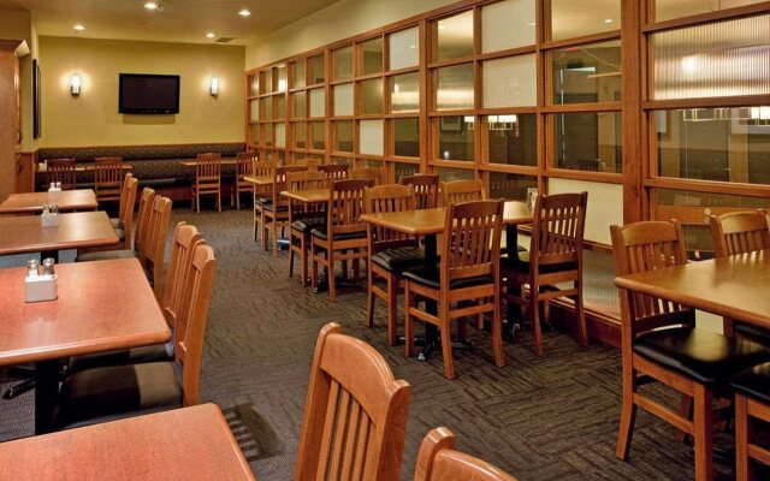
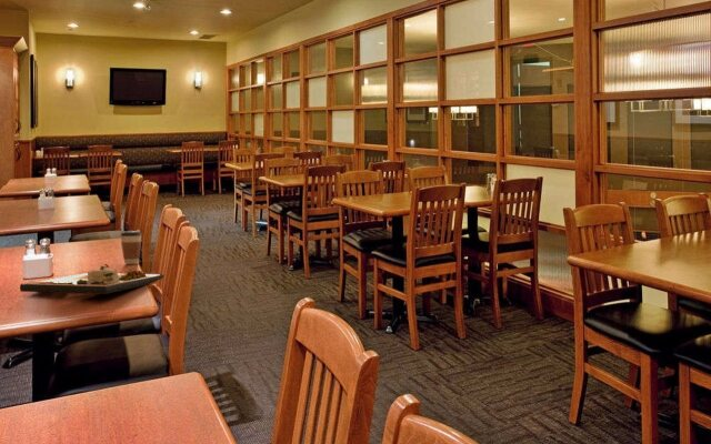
+ coffee cup (131, 246)
+ dinner plate (96, 274)
